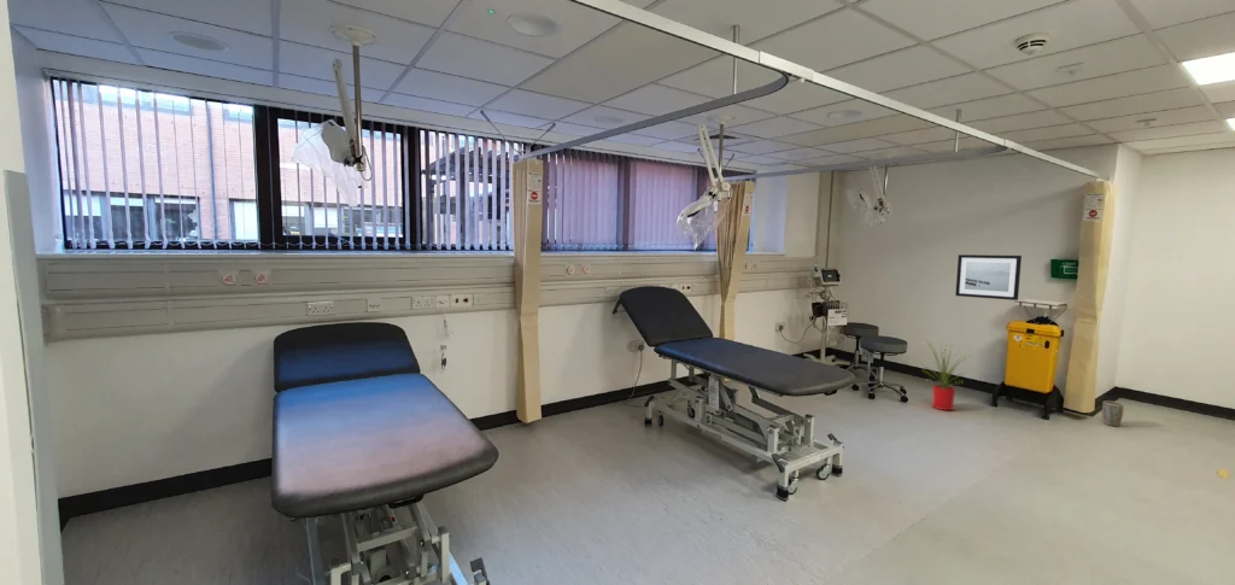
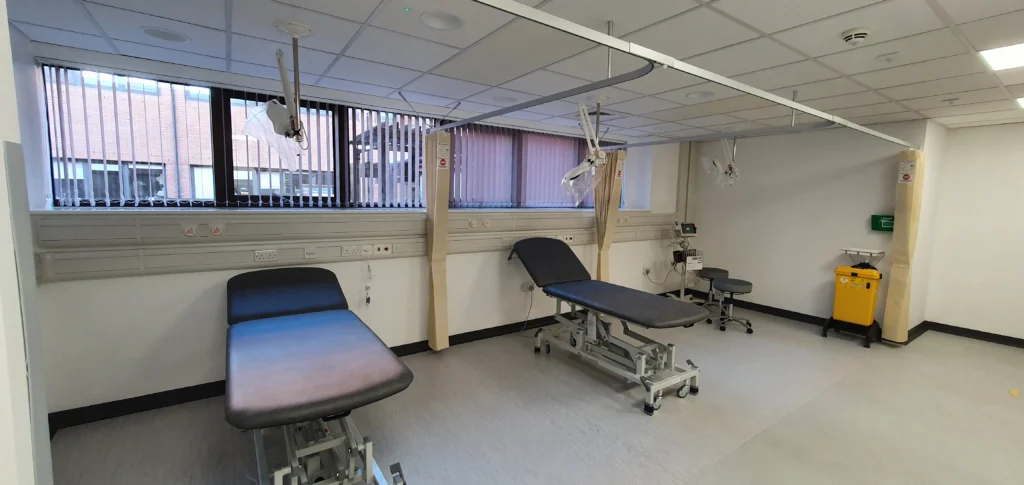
- wall art (987, 276)
- house plant (946, 374)
- plant pot (1112, 414)
